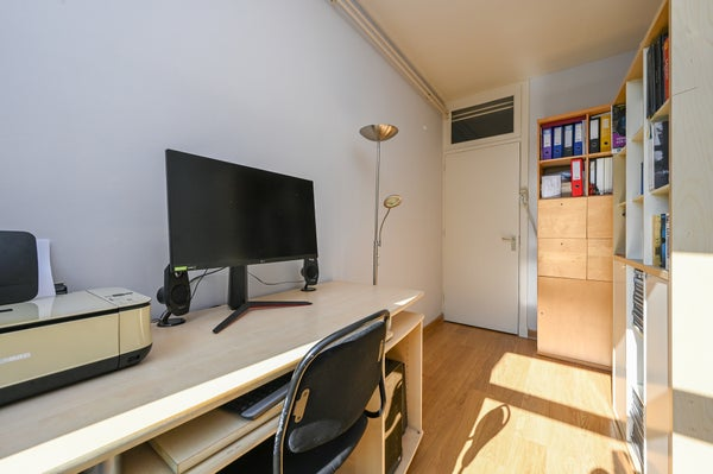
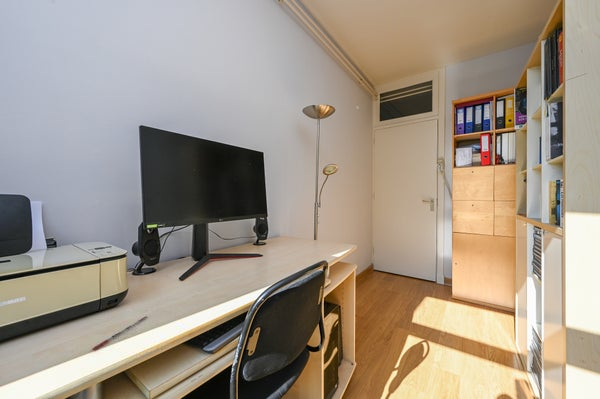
+ pen (123, 330)
